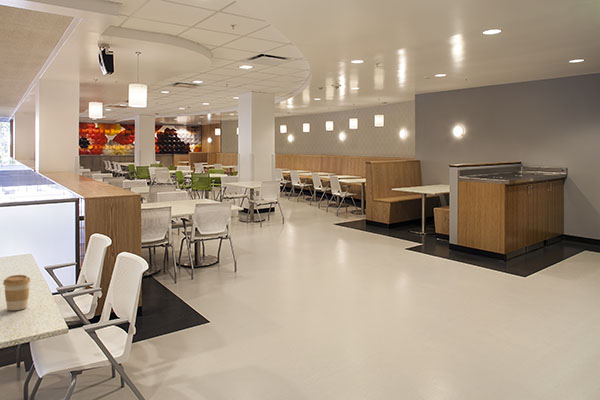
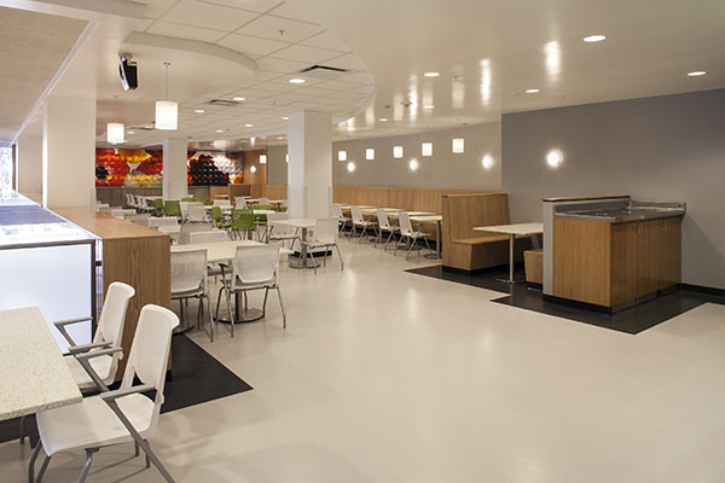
- coffee cup (17, 292)
